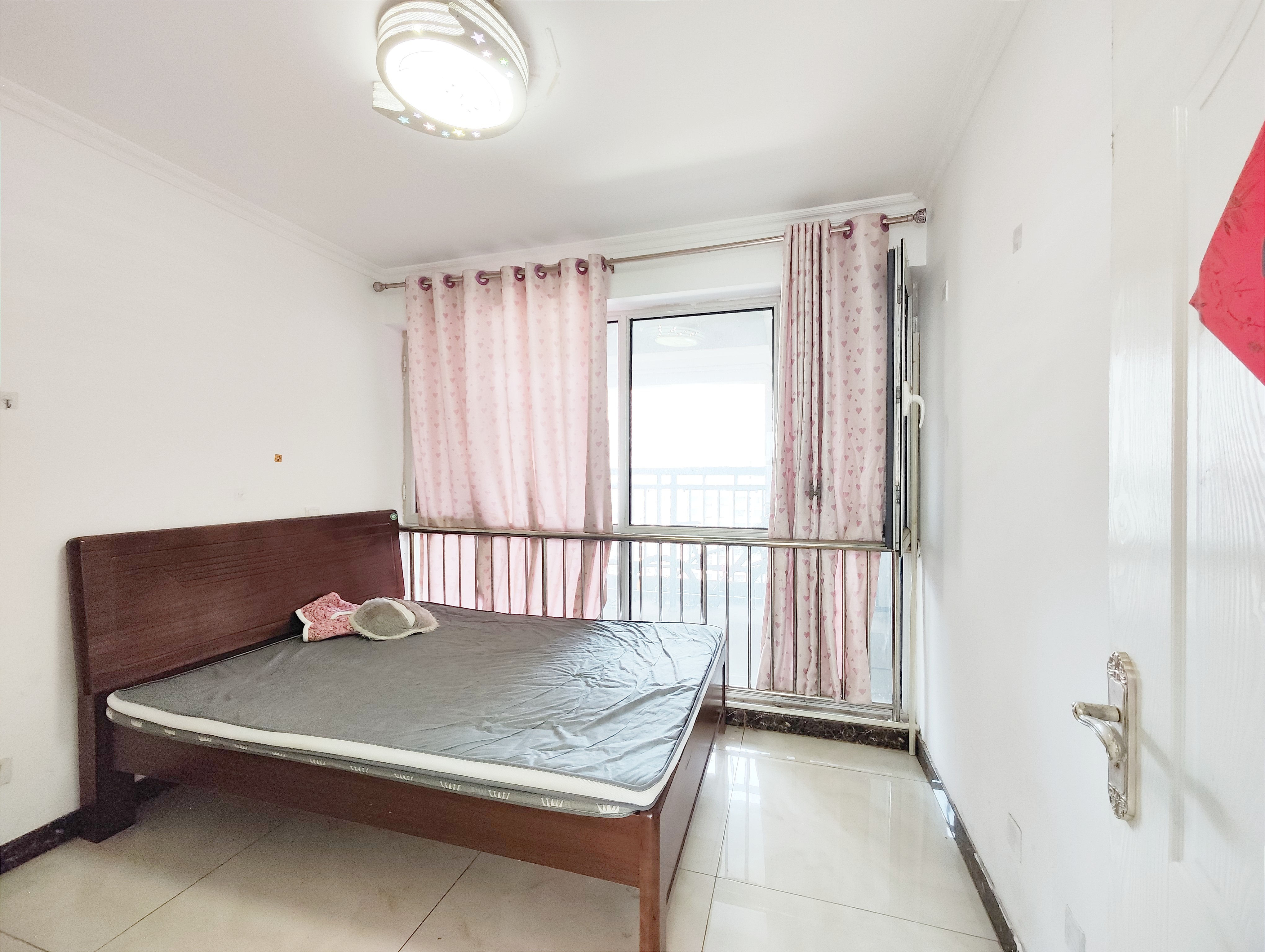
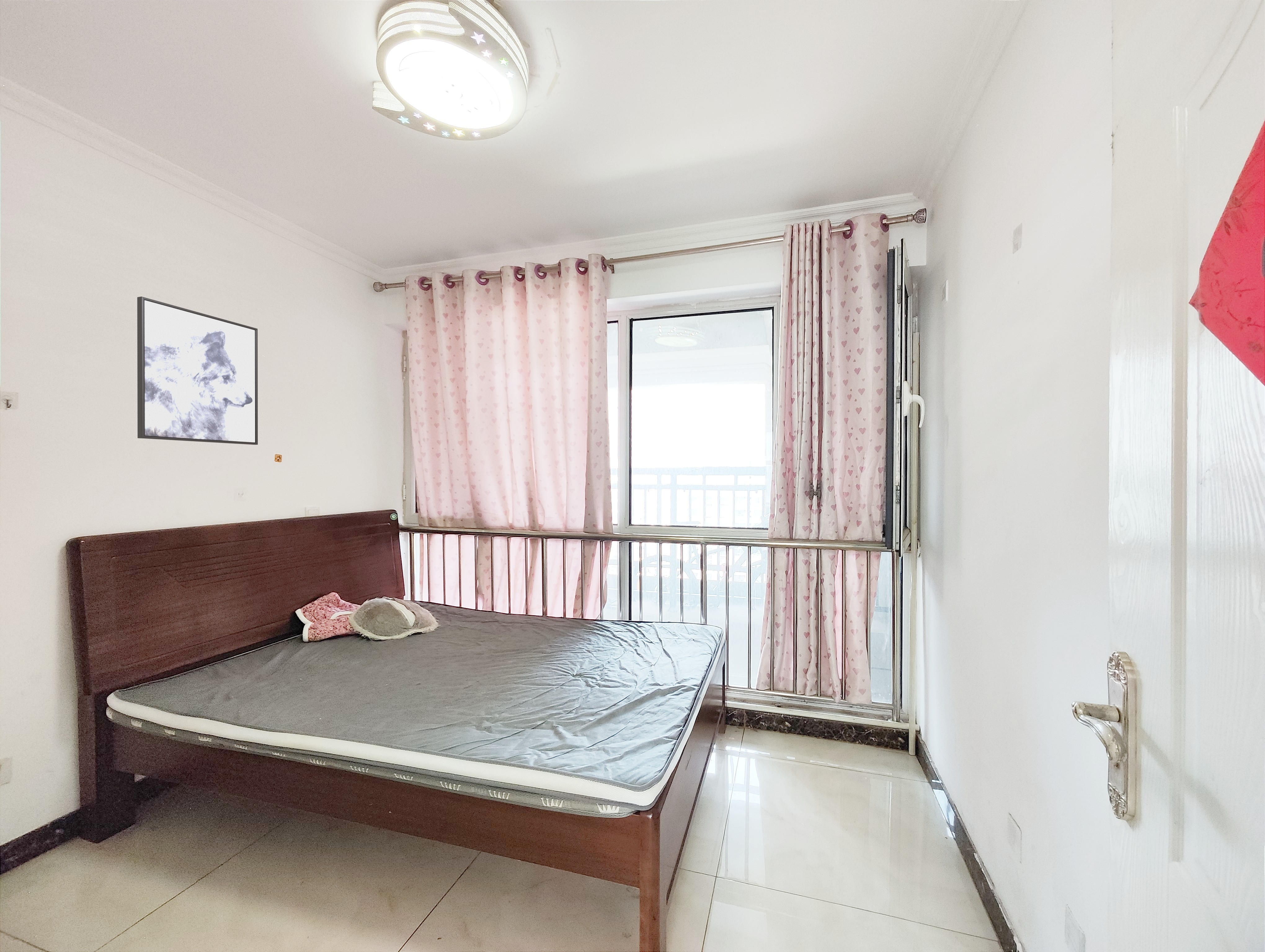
+ wall art (203, 378)
